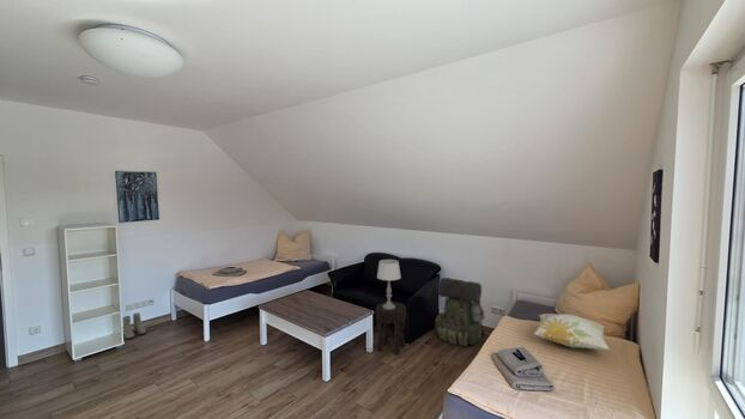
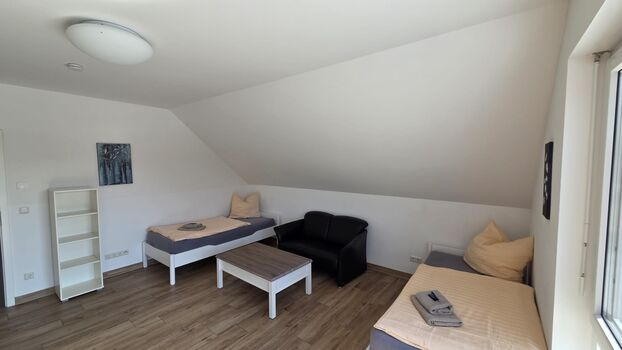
- decorative pillow (569, 329)
- boots (133, 323)
- table lamp (388, 284)
- backpack (460, 306)
- side table (388, 327)
